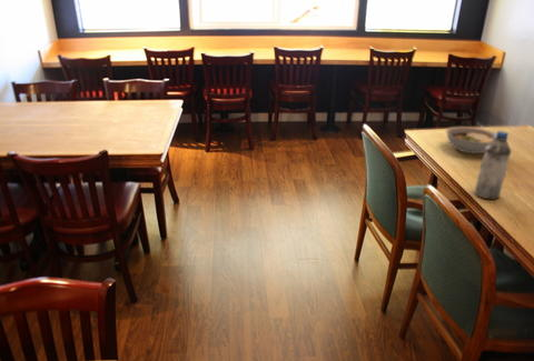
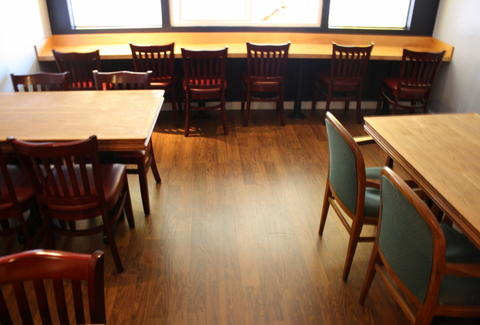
- water bottle (494, 164)
- bowl (471, 141)
